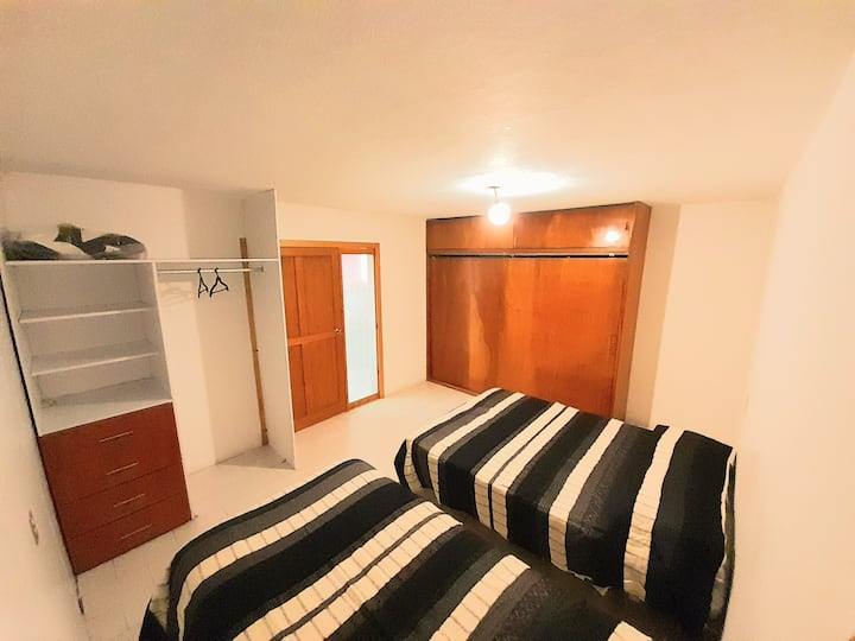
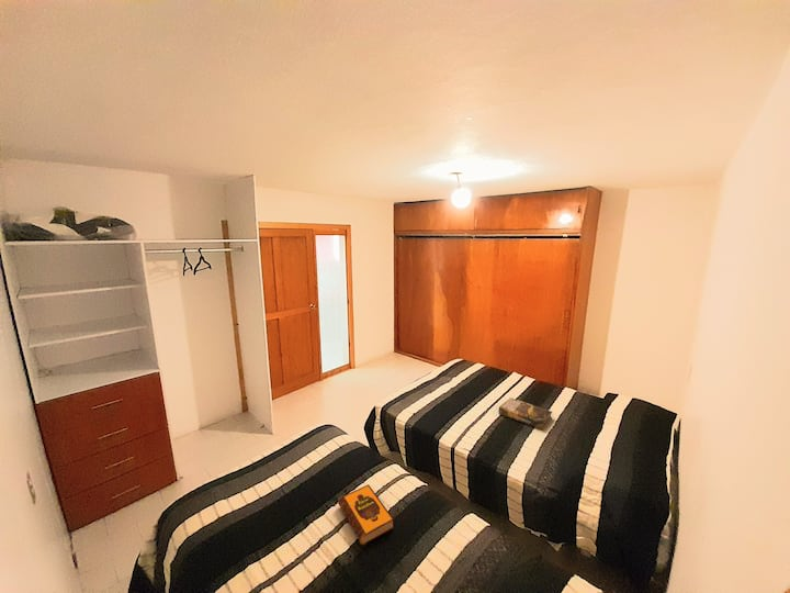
+ book (524, 412)
+ hardback book (364, 512)
